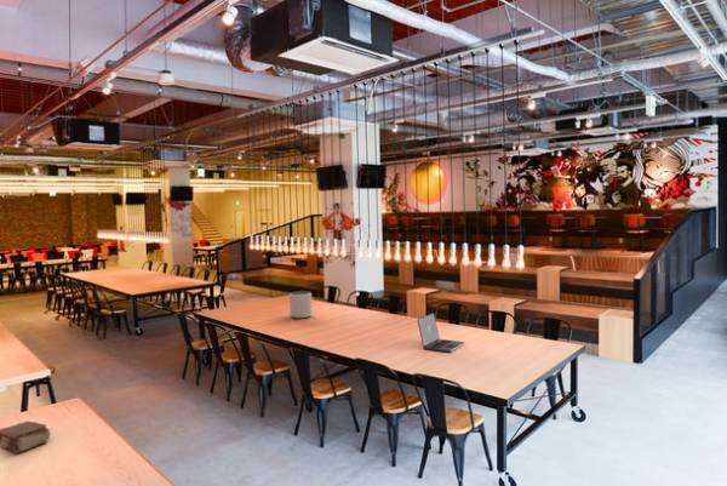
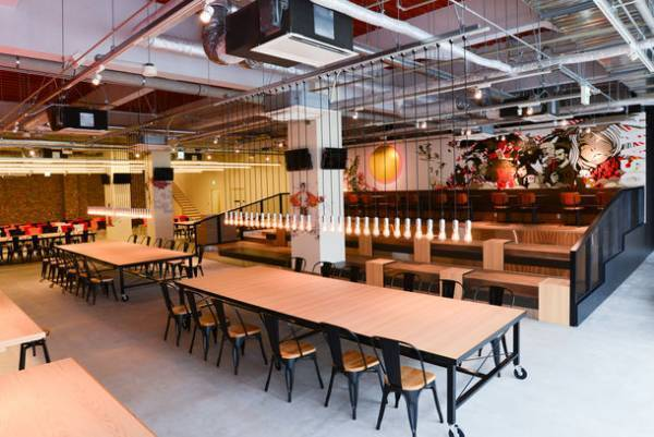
- laptop (437, 333)
- plant pot (300, 304)
- book (23, 435)
